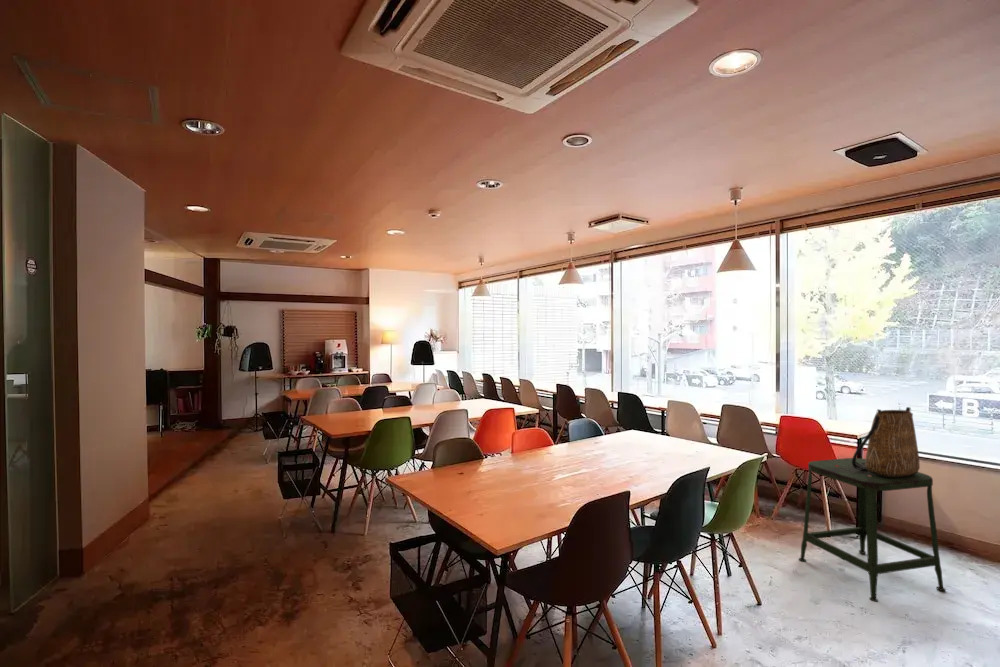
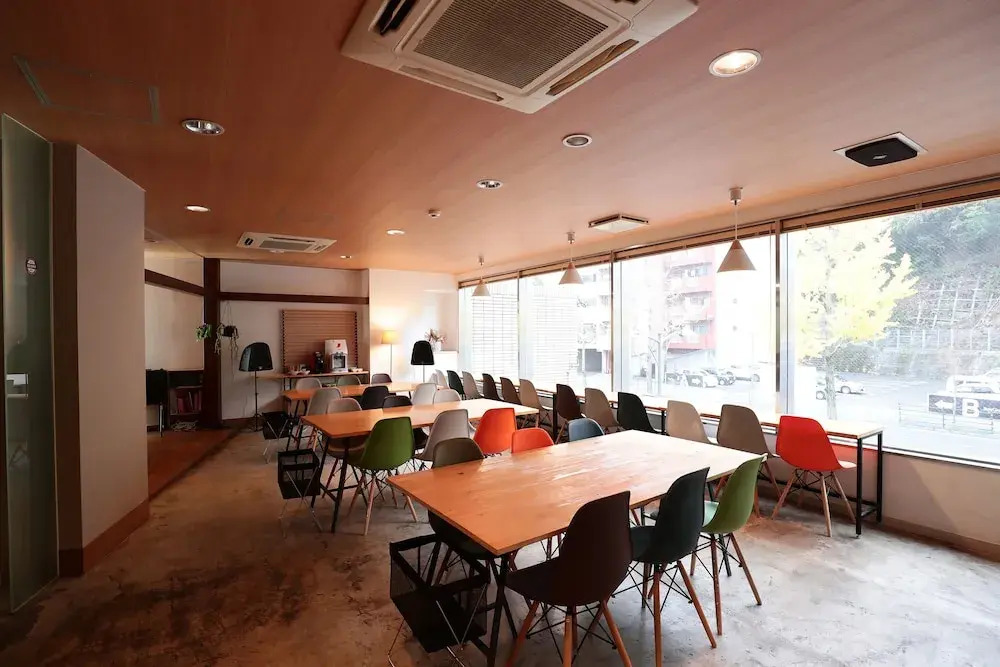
- tote bag (889, 440)
- stool (867, 521)
